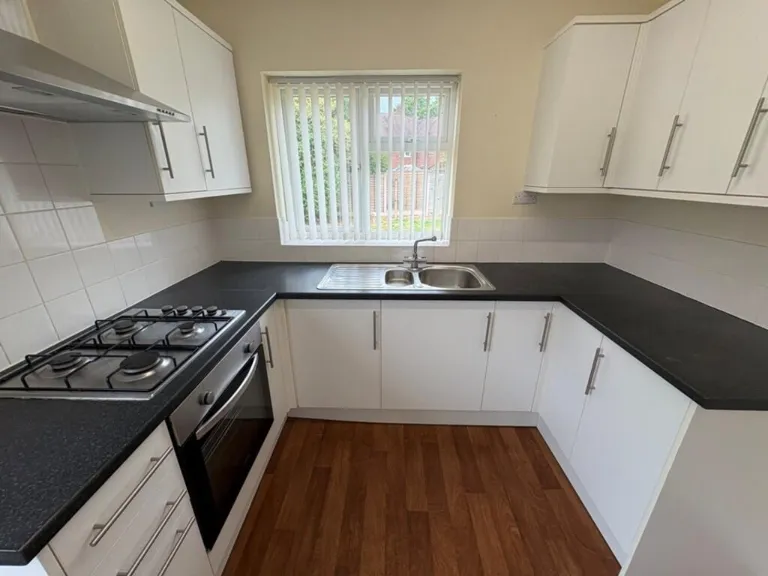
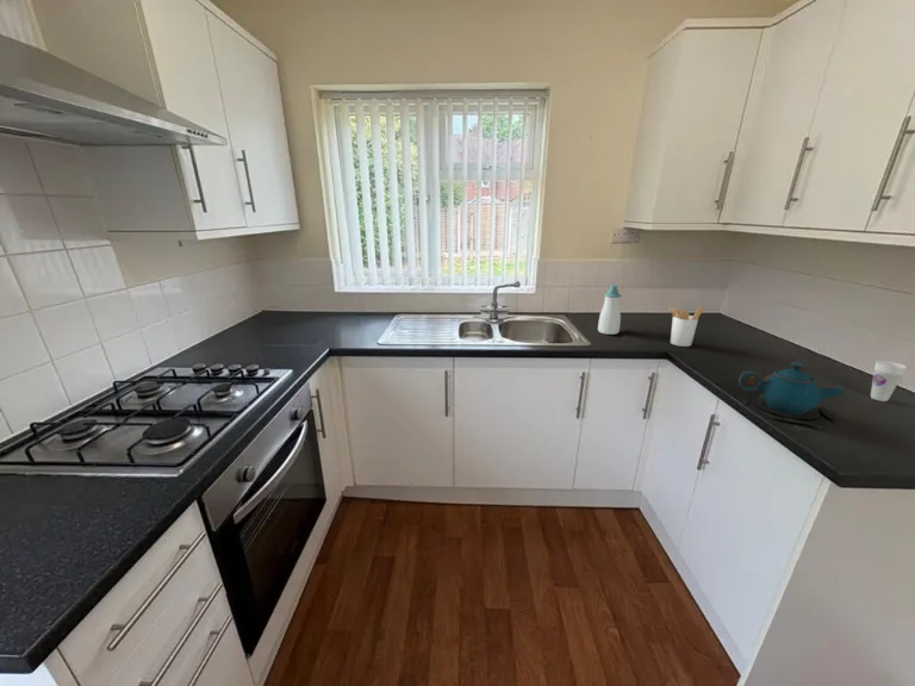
+ teapot (788, 385)
+ soap bottle (610, 308)
+ utensil holder (681, 325)
+ cup (884, 381)
